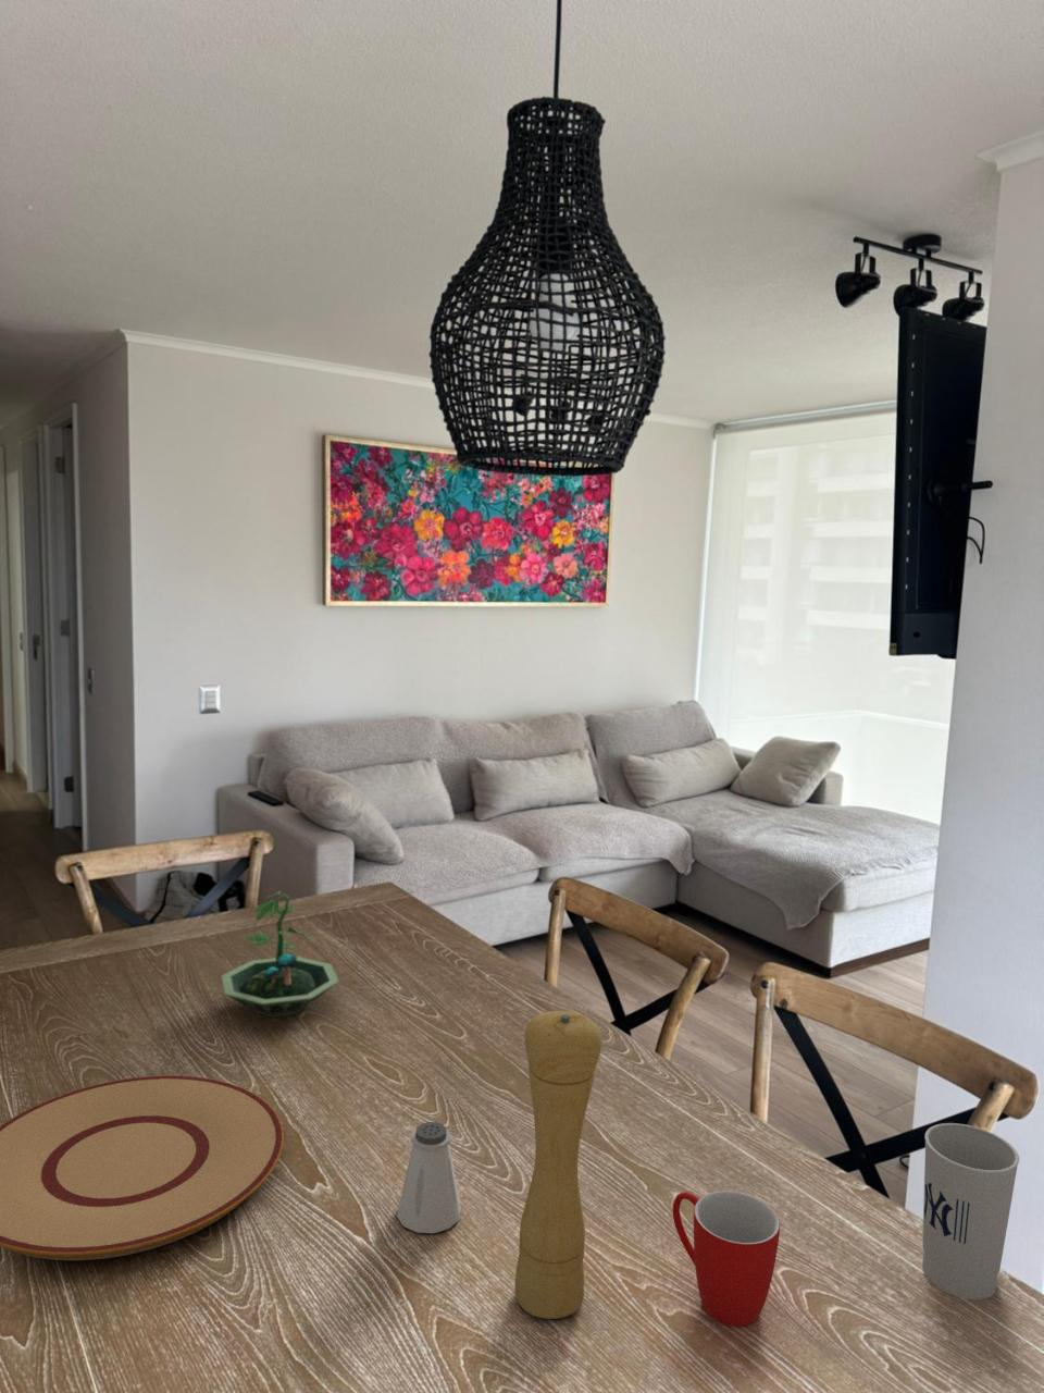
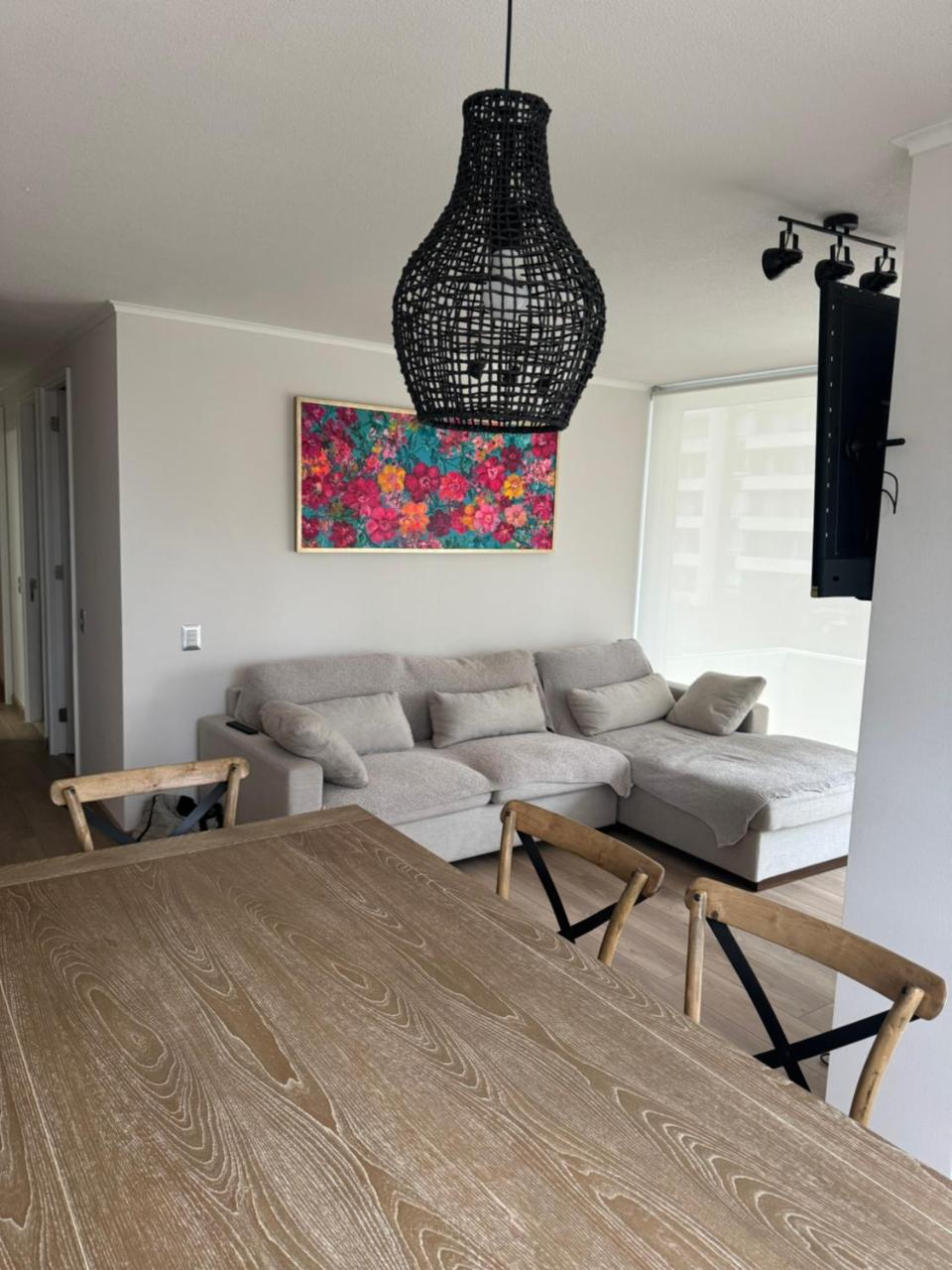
- saltshaker (430, 1171)
- pepper mill (558, 1158)
- cup (965, 1211)
- mug (718, 1253)
- terrarium (281, 917)
- plate (127, 1158)
